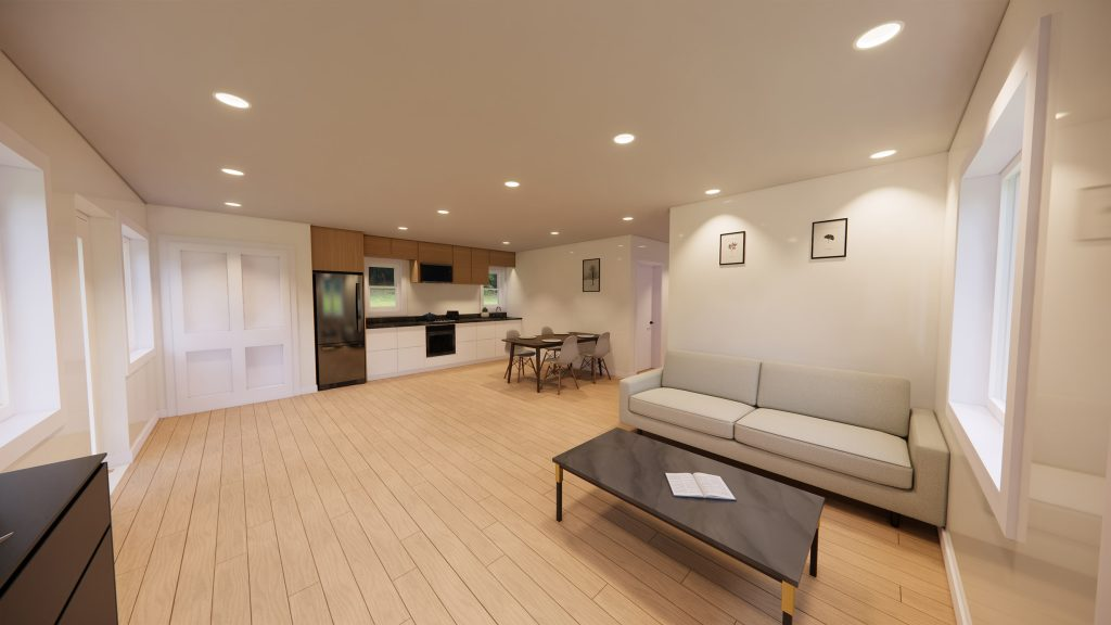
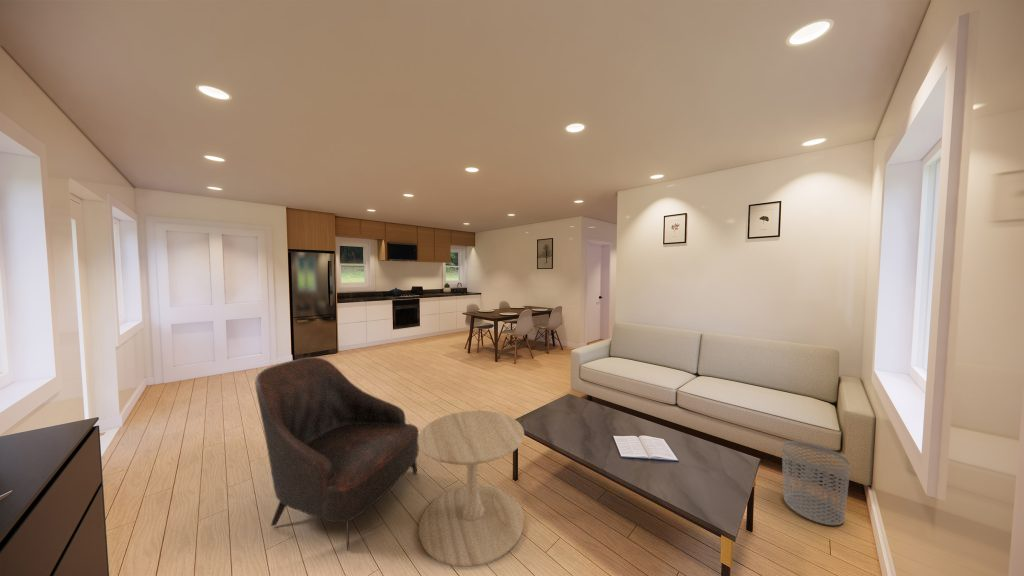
+ waste bin (813, 482)
+ armchair (339, 431)
+ side table (472, 476)
